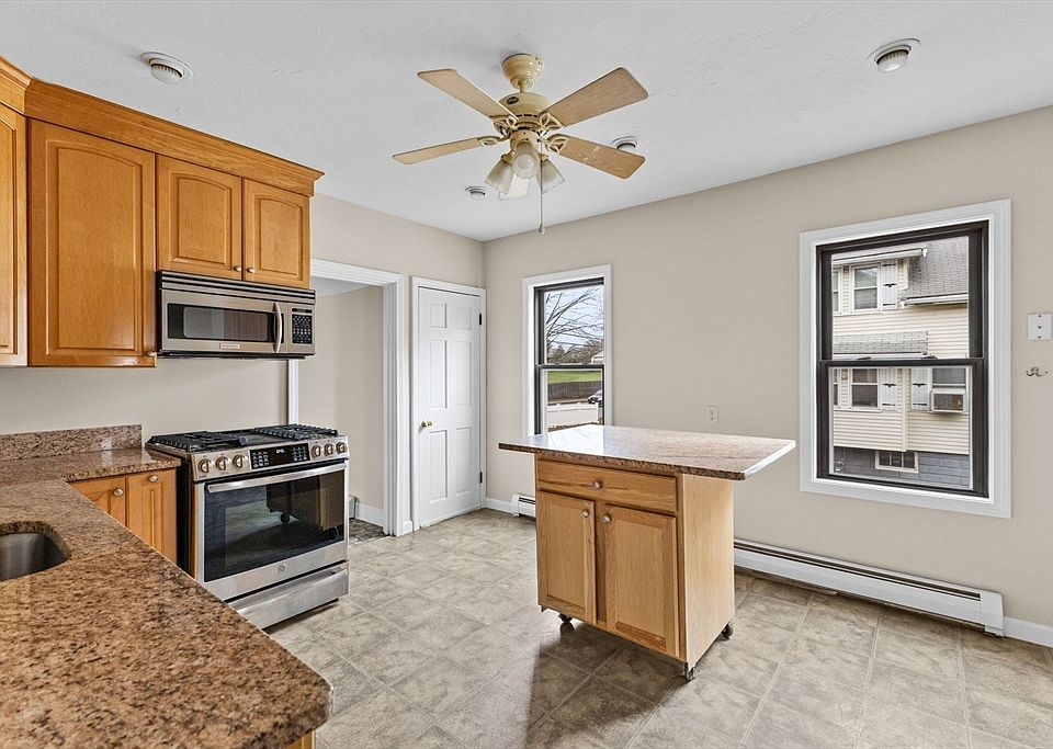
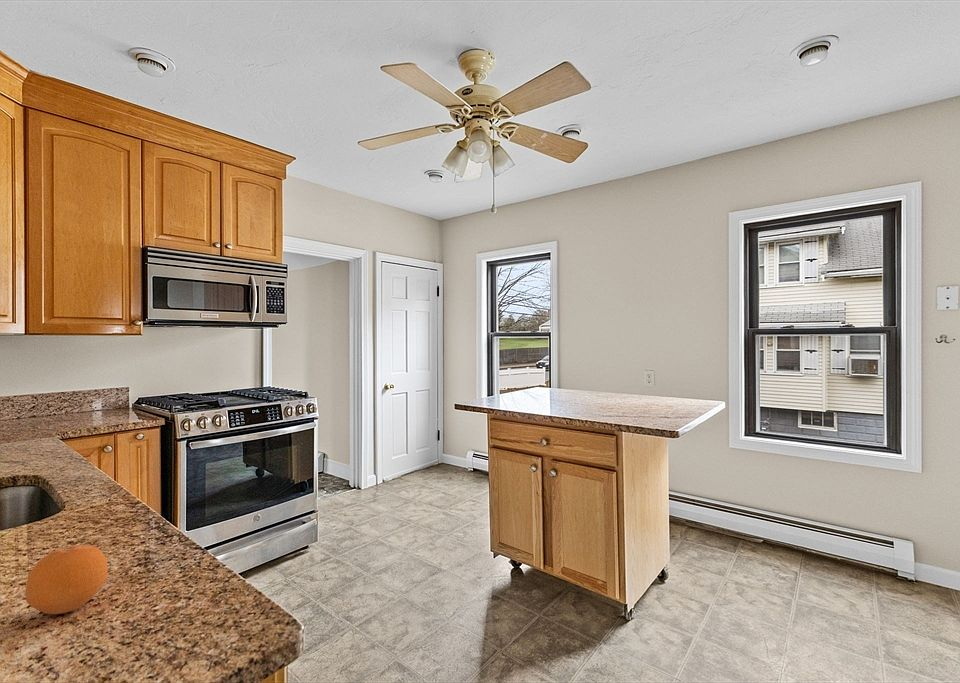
+ fruit (68, 578)
